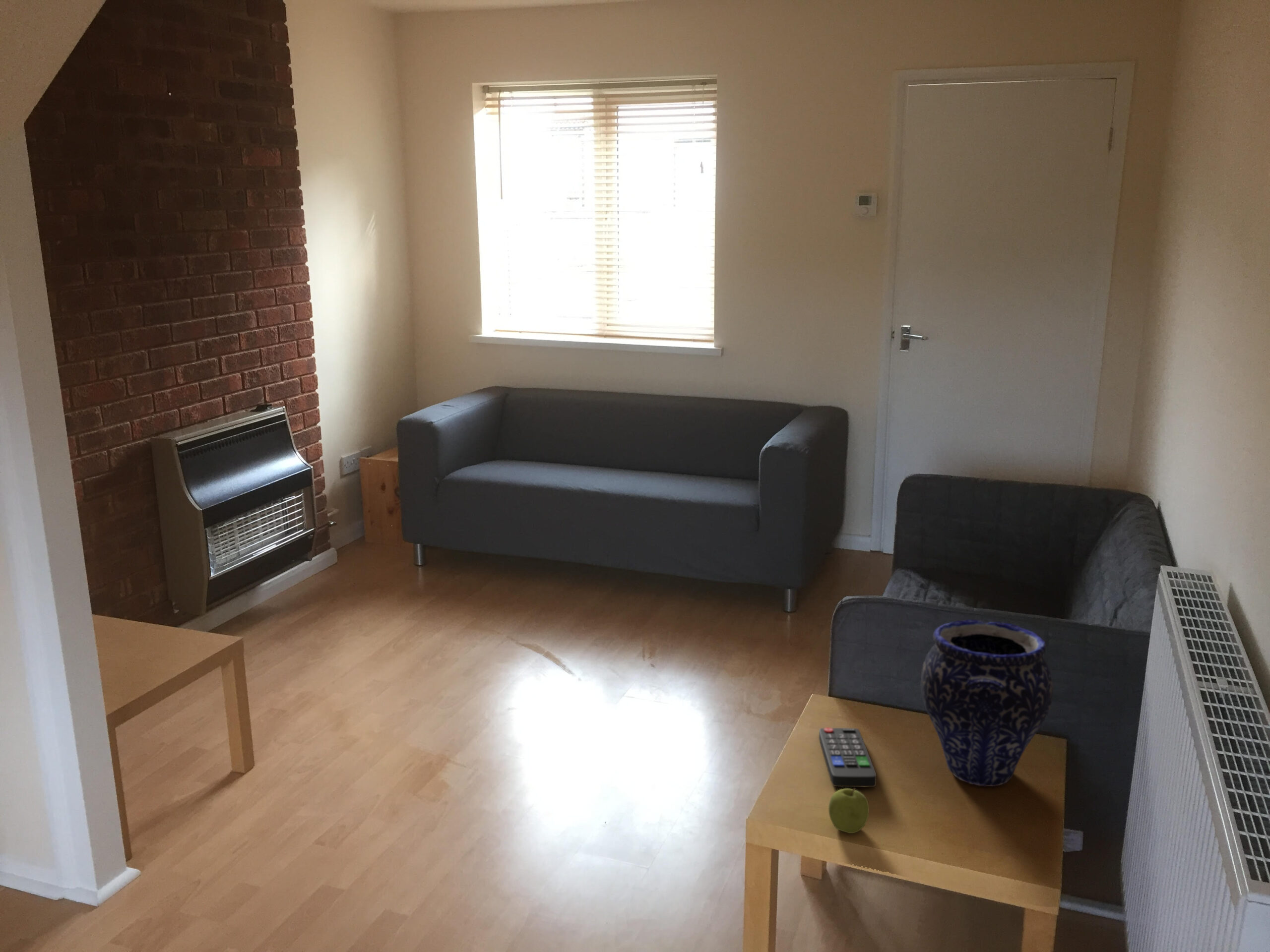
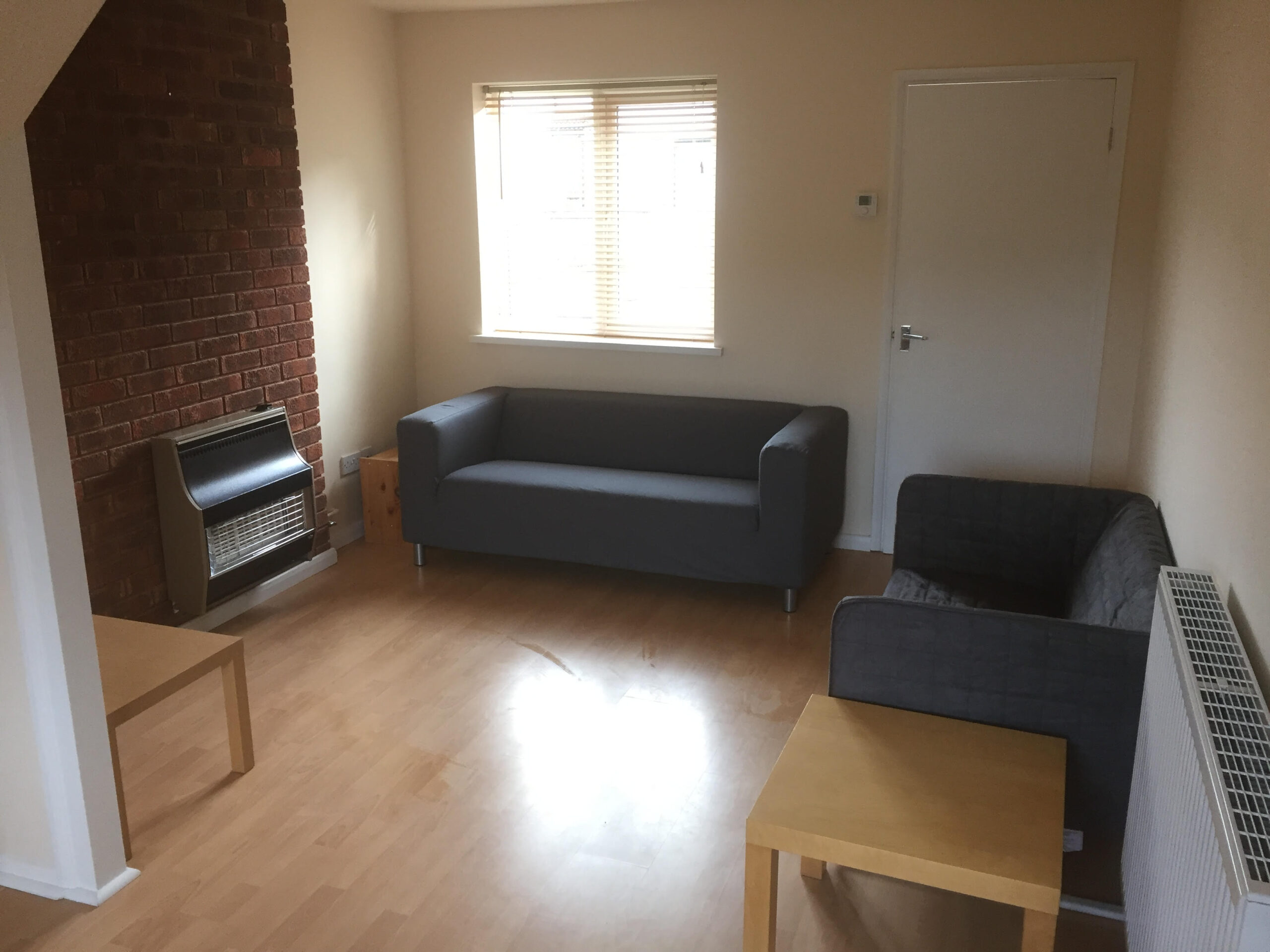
- fruit (849, 808)
- vase (984, 704)
- remote control (846, 755)
